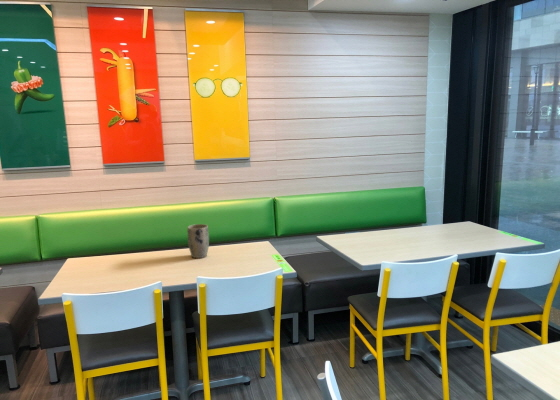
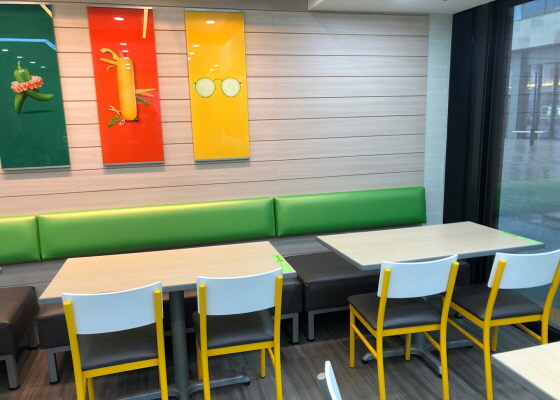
- plant pot (198, 241)
